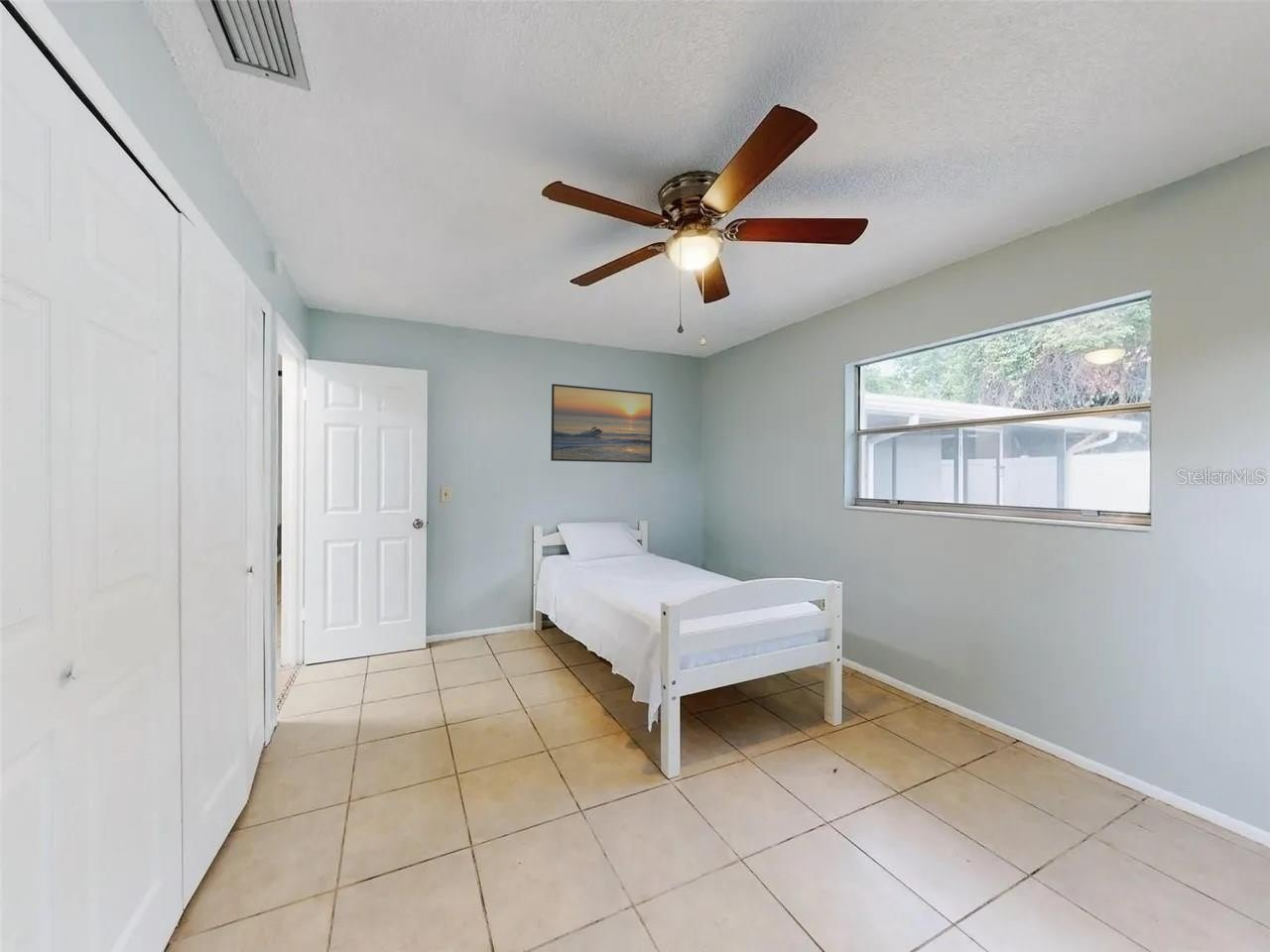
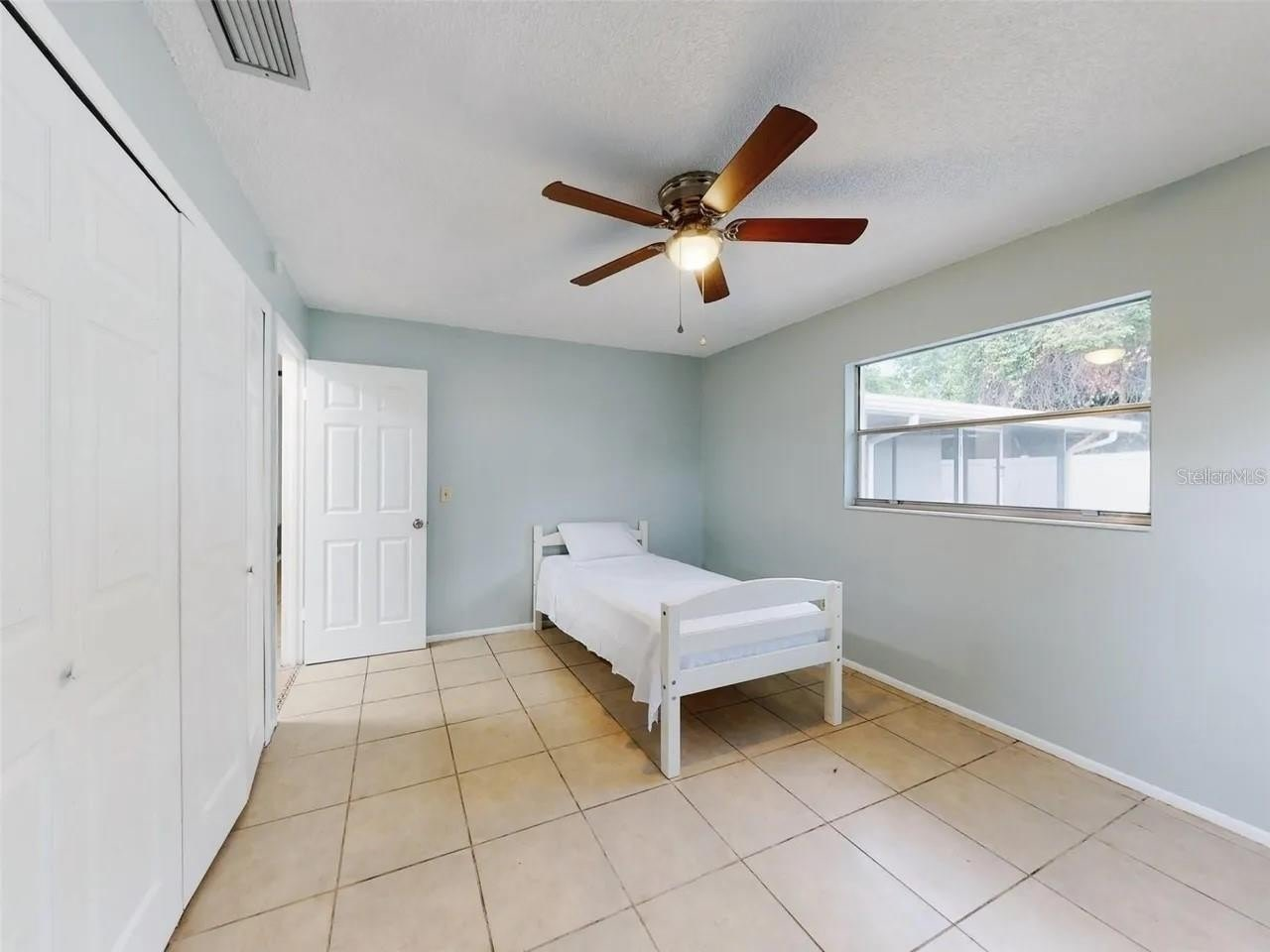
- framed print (603, 424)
